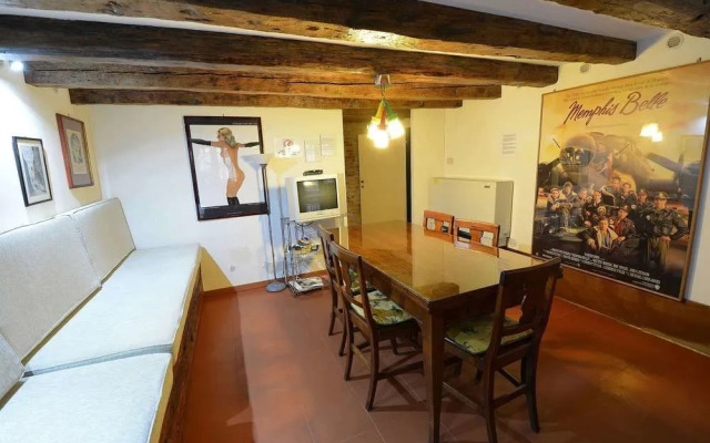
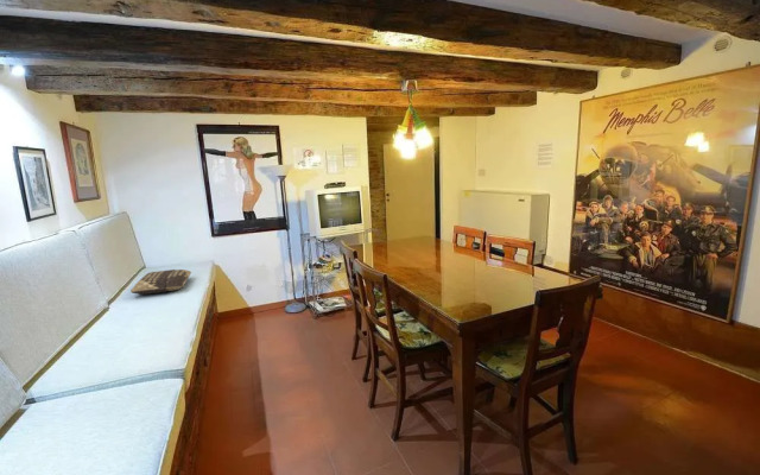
+ cushion (163, 280)
